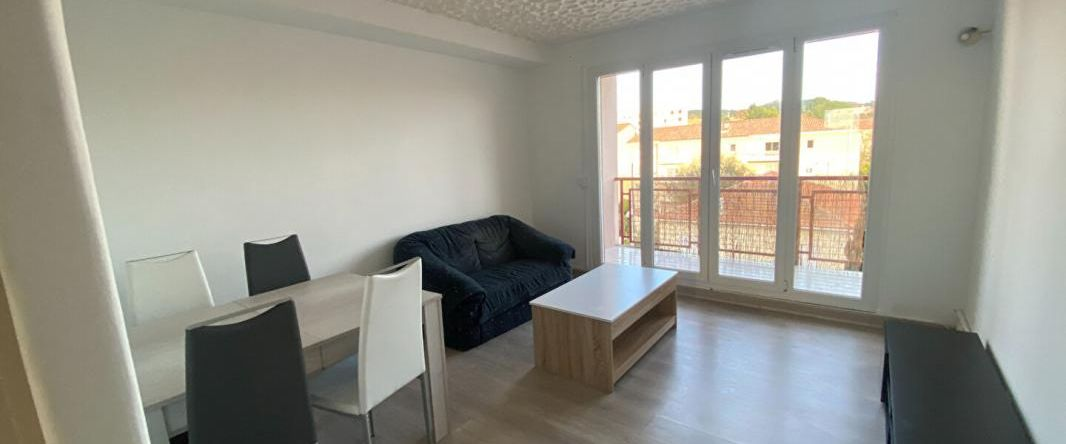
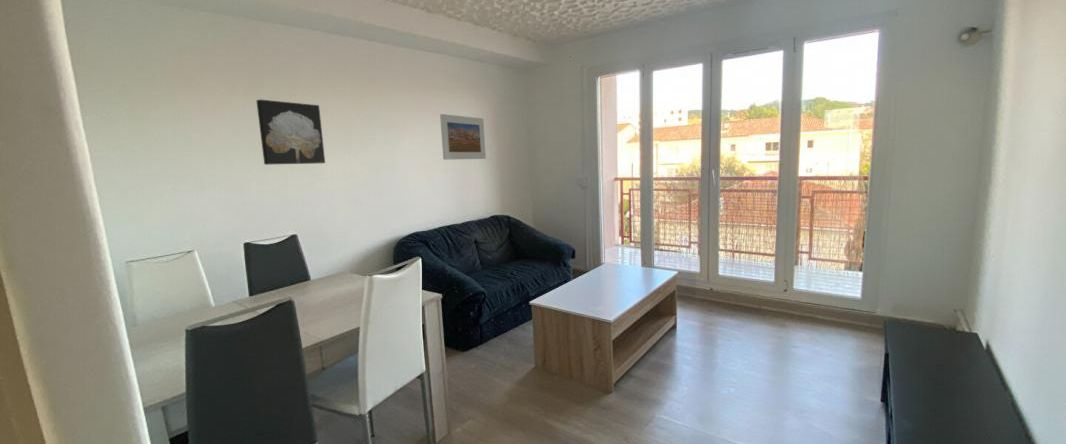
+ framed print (464, 137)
+ wall art (292, 133)
